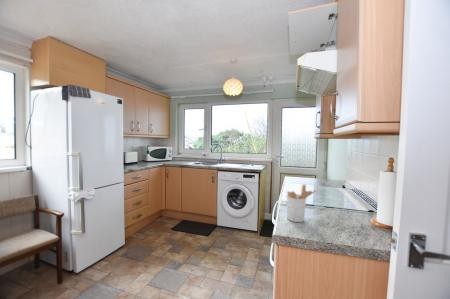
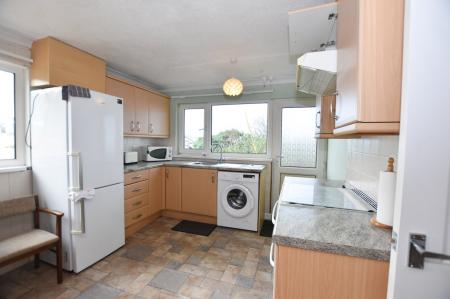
- utensil holder (300, 203)
